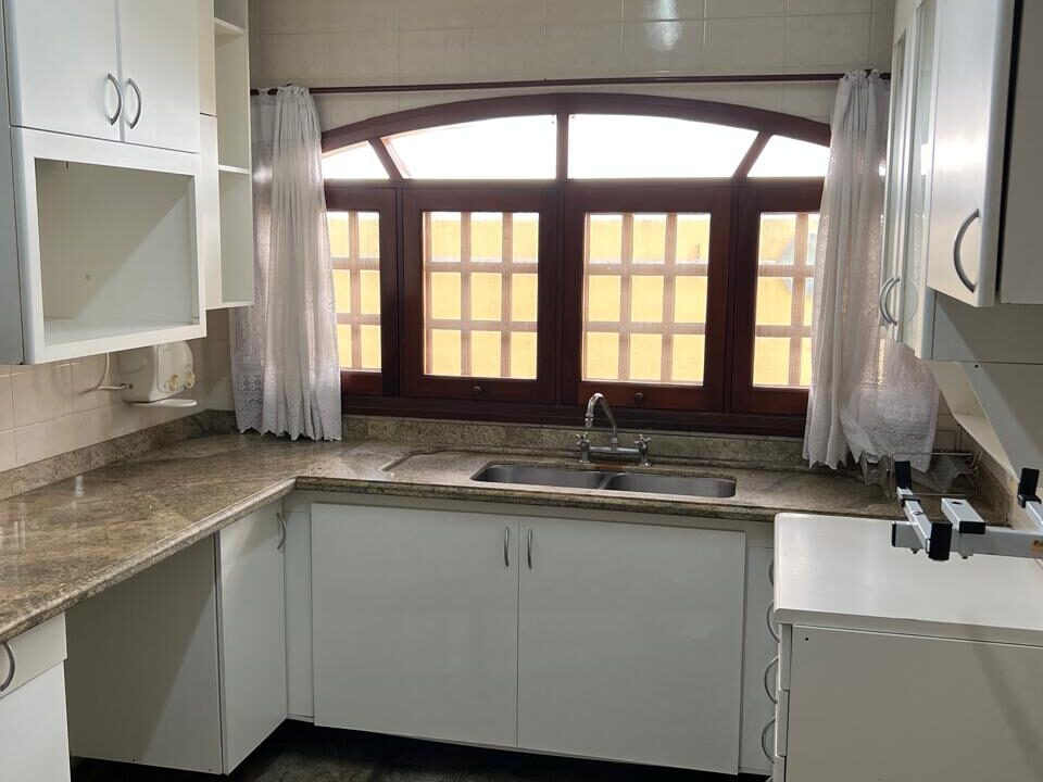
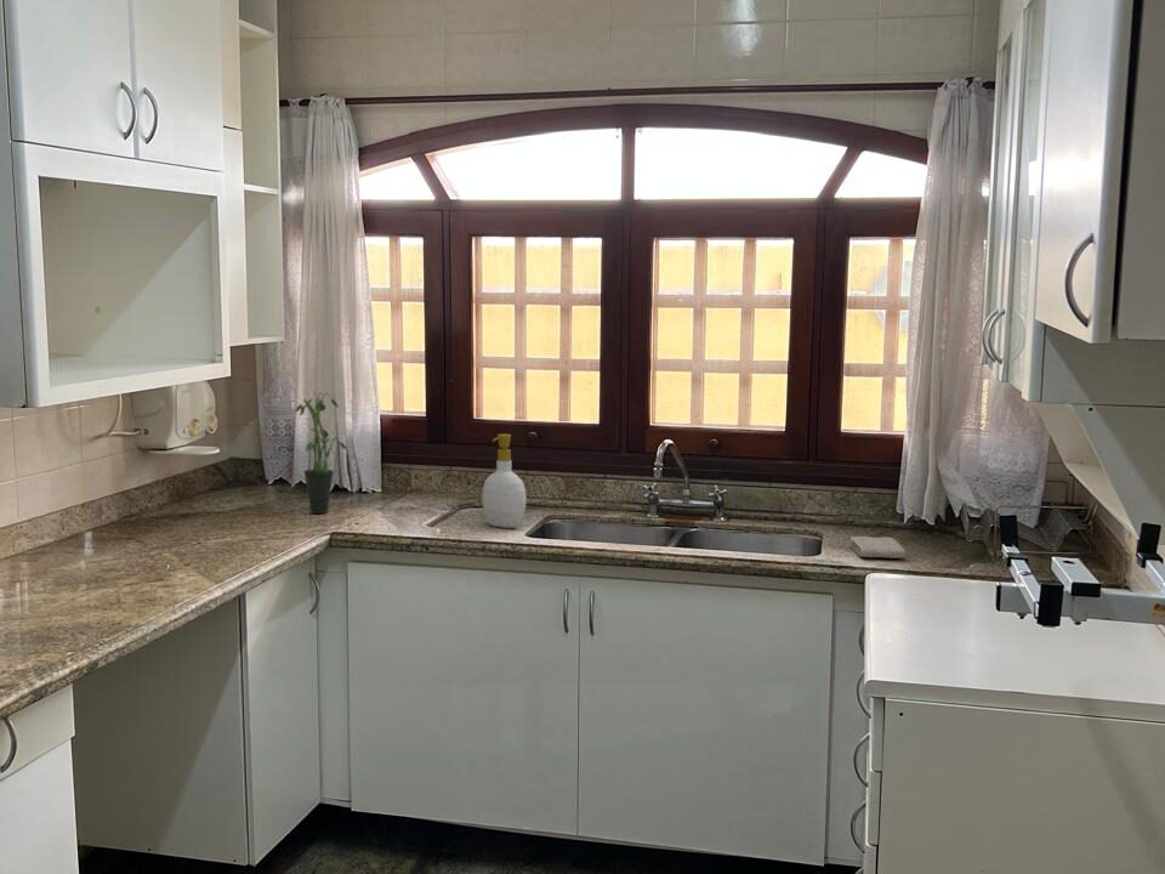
+ potted plant (318, 452)
+ soap bottle (502, 479)
+ washcloth (876, 546)
